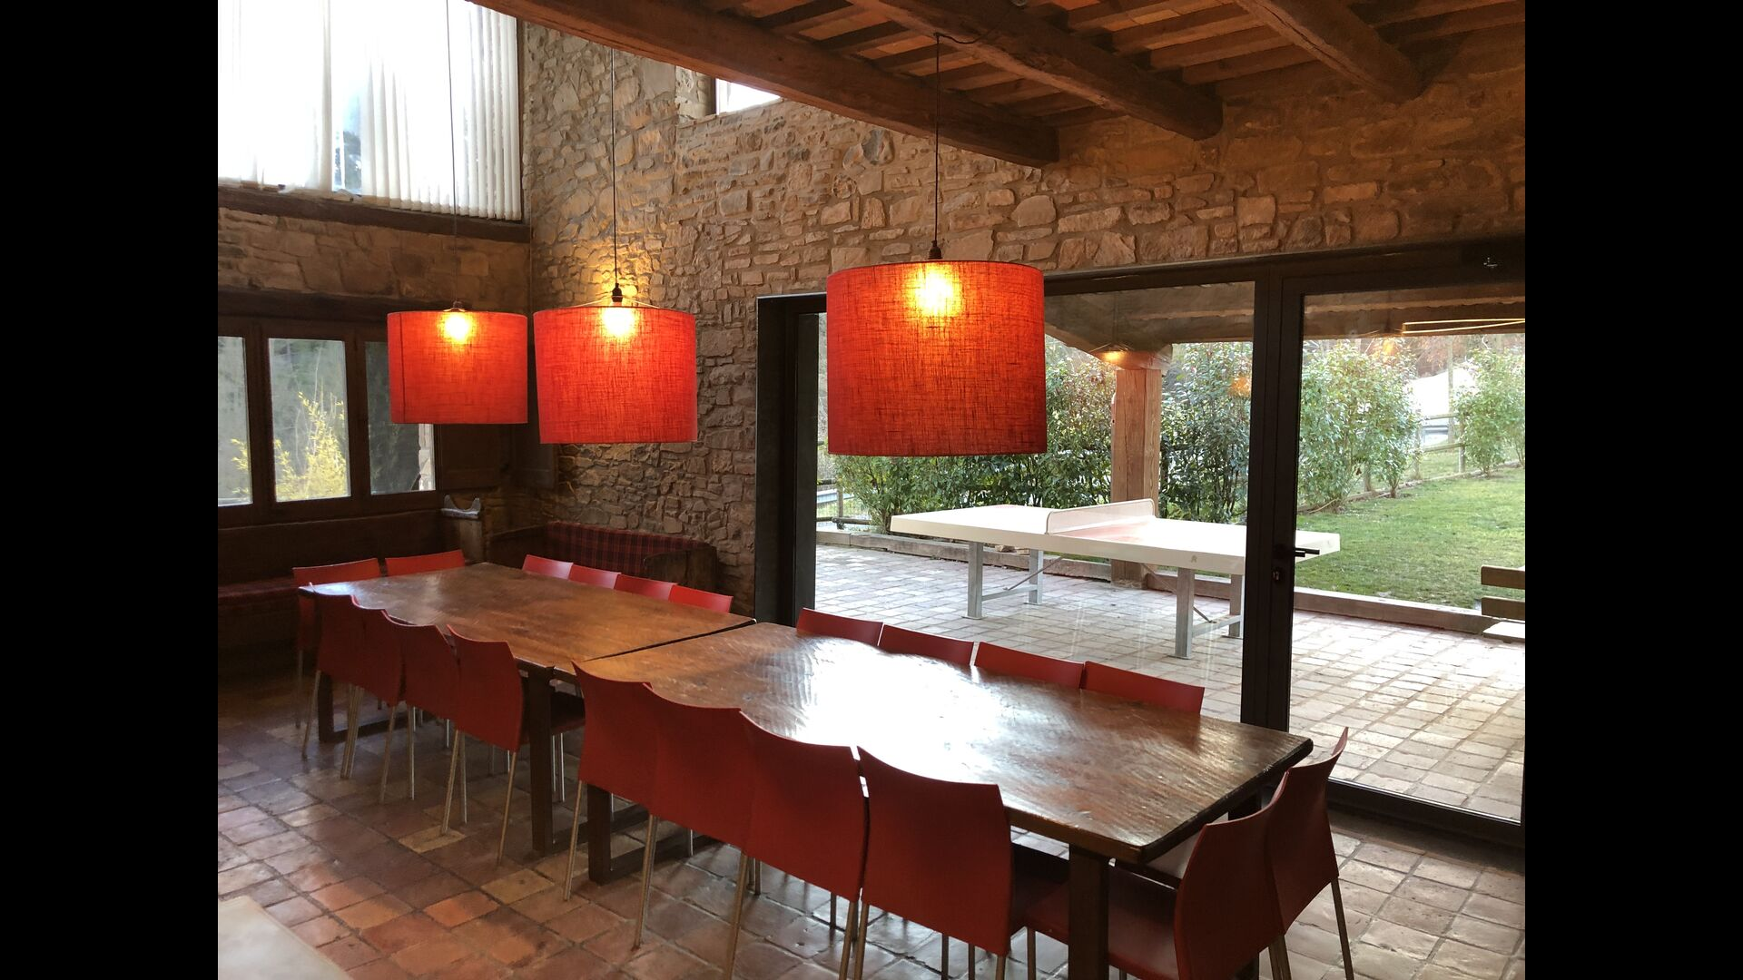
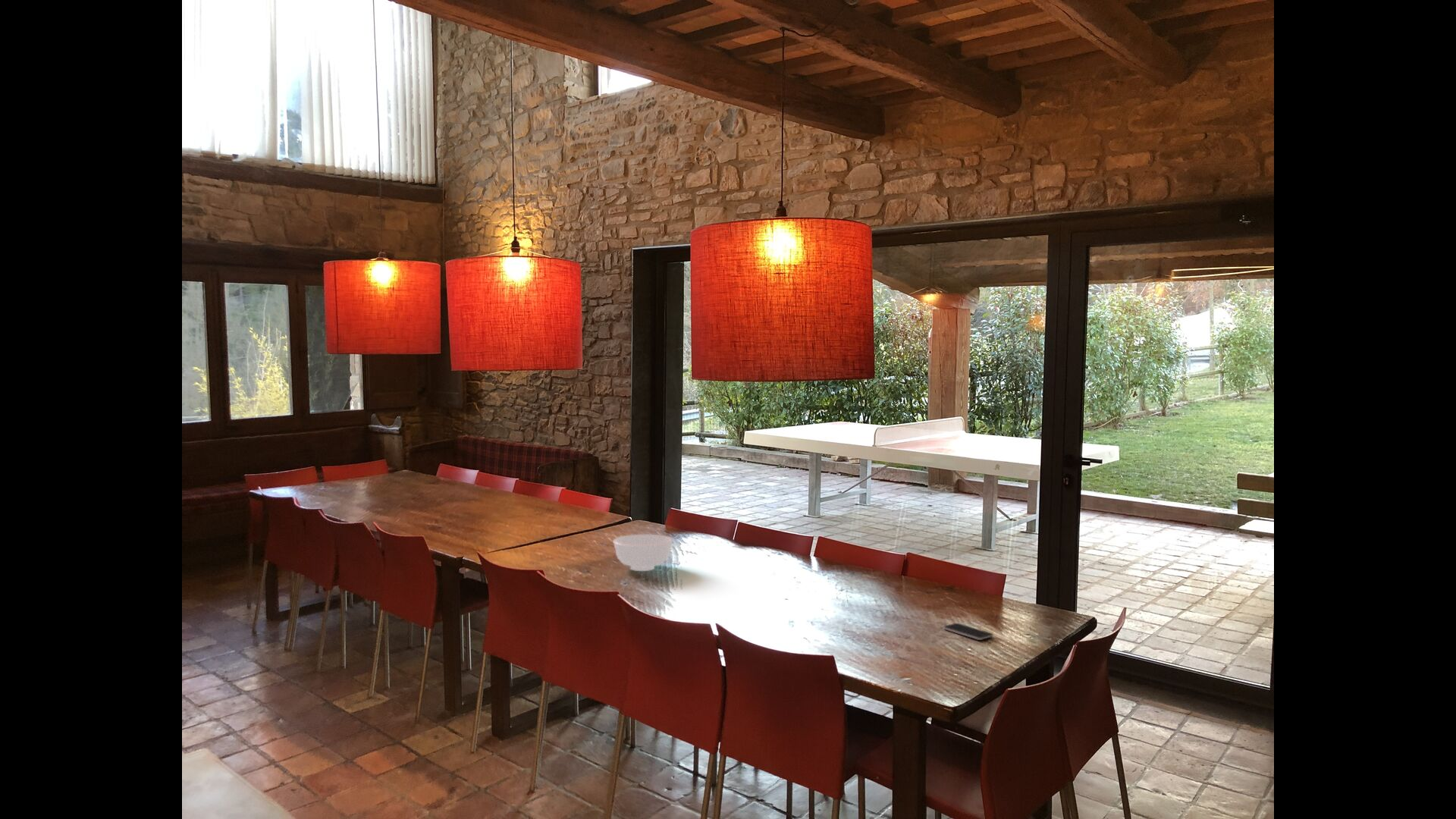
+ smartphone (968, 631)
+ bowl (642, 554)
